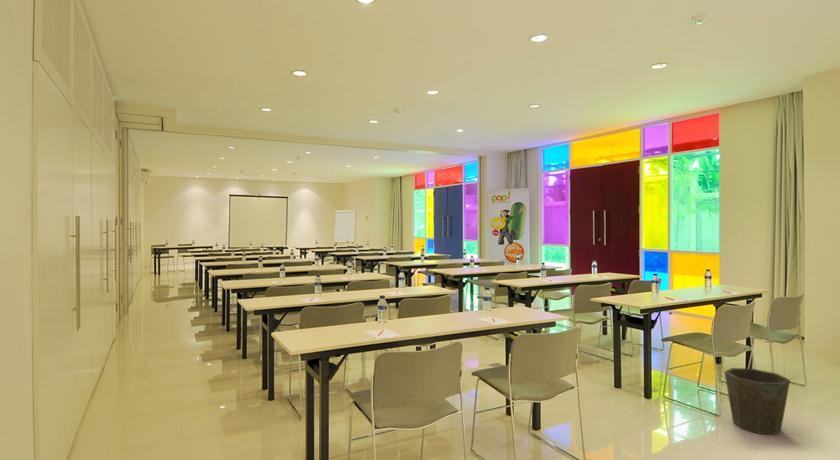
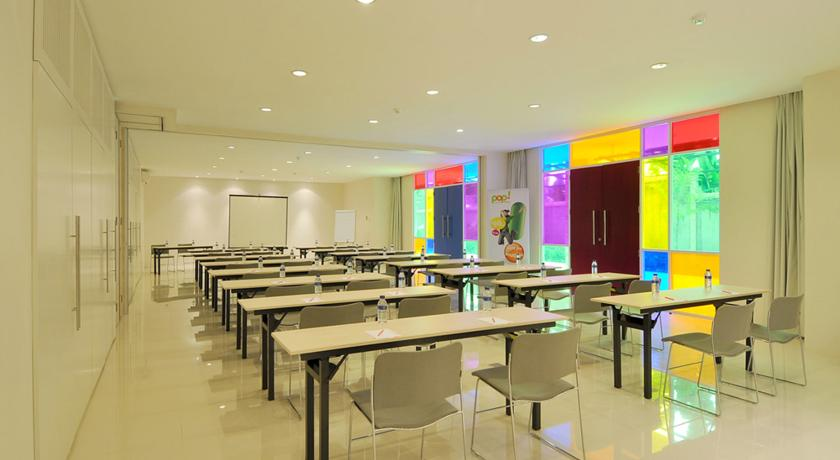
- waste bin (756, 400)
